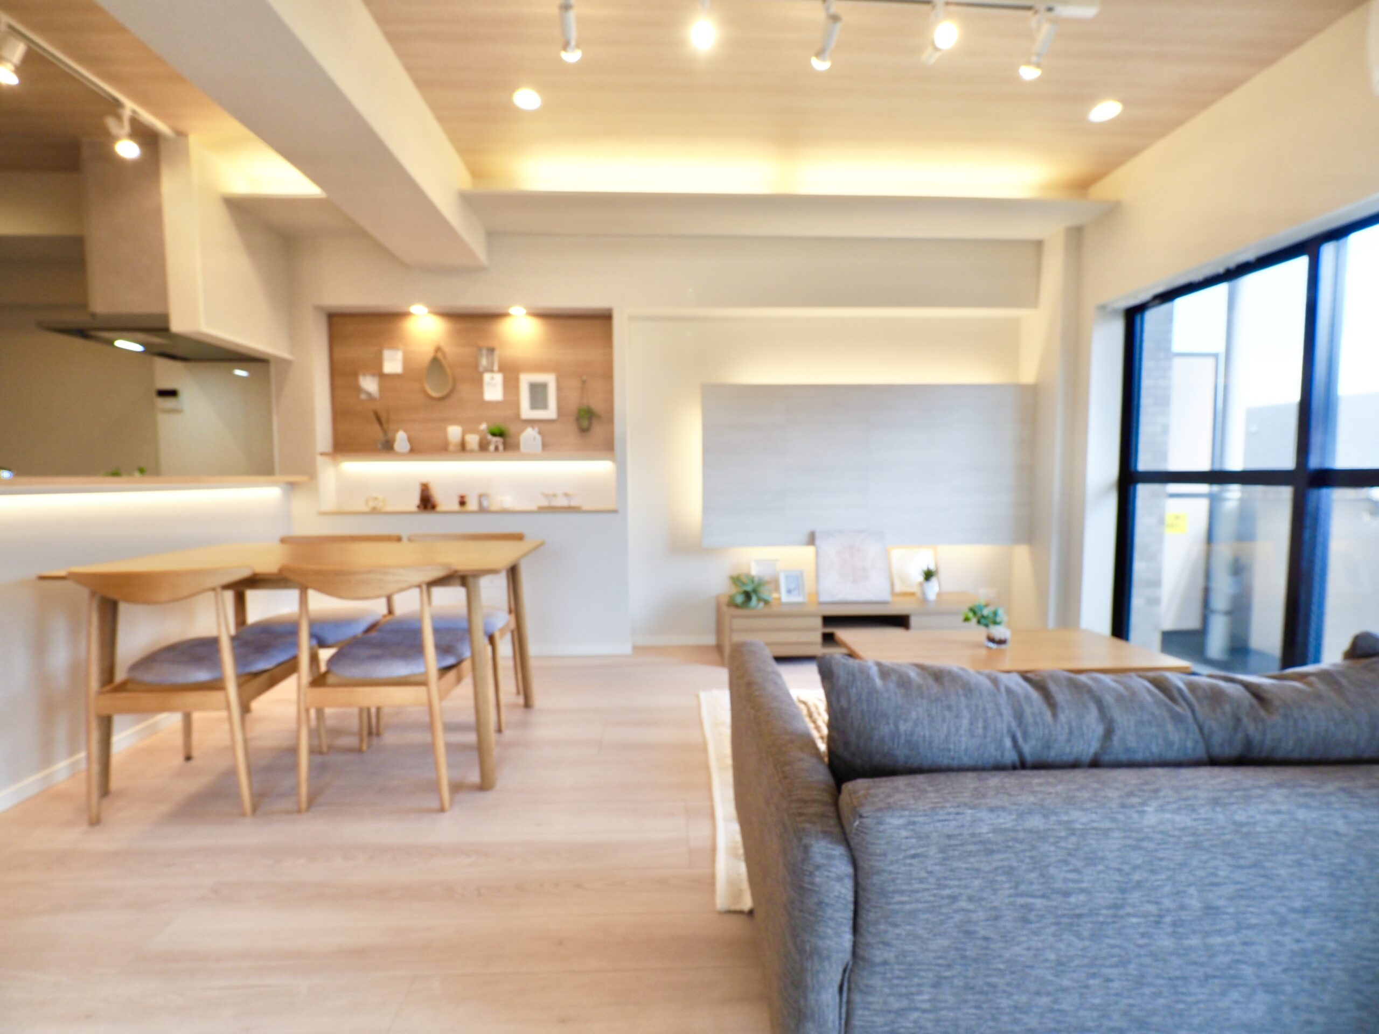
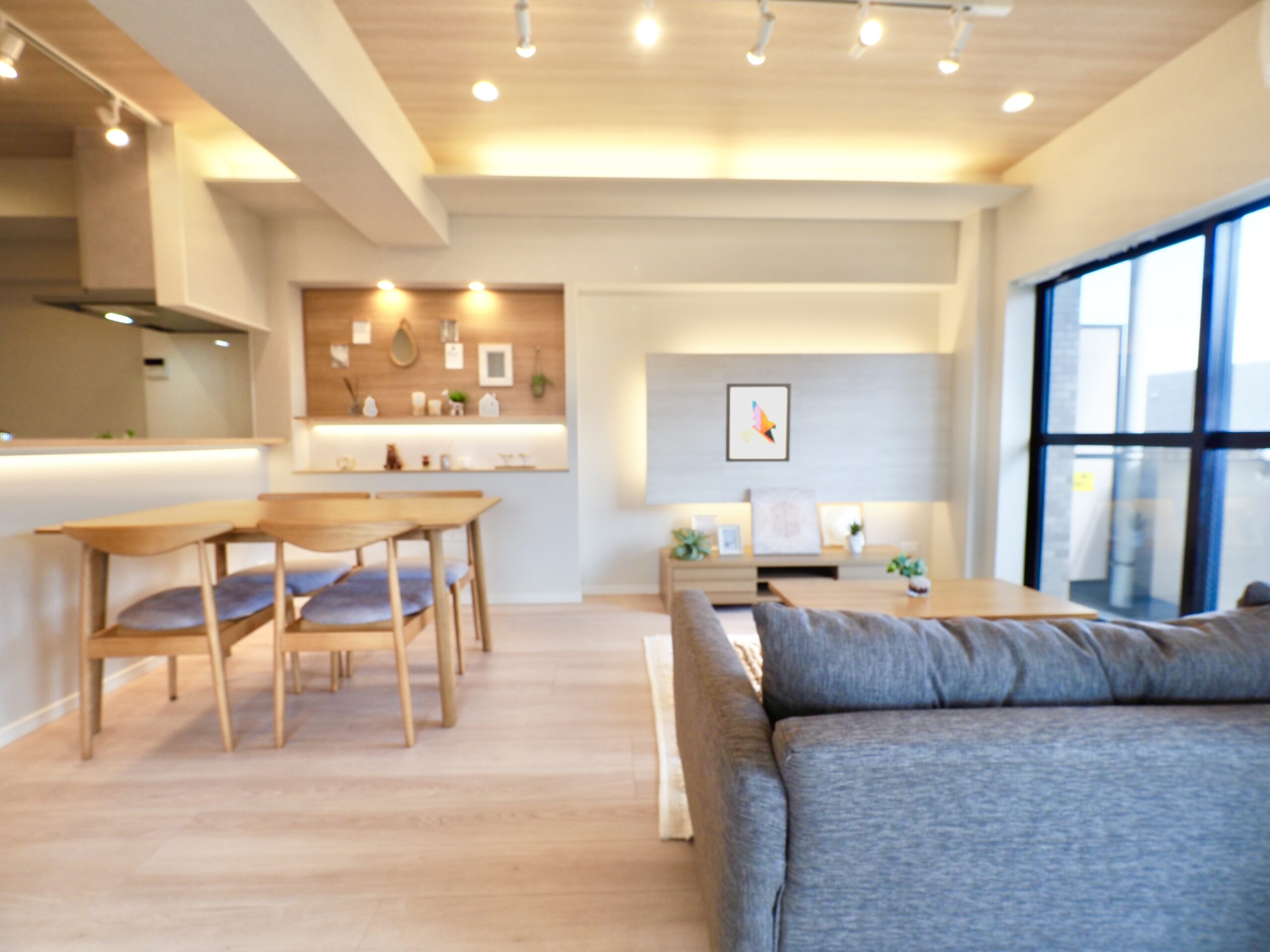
+ wall art (758, 422)
